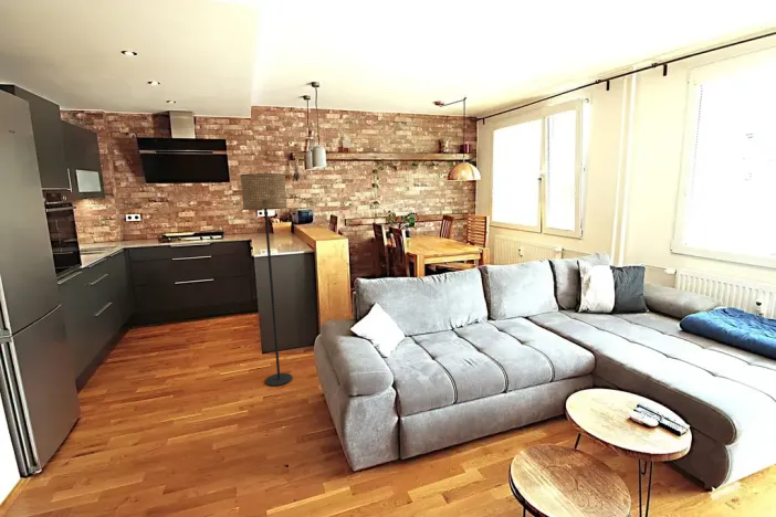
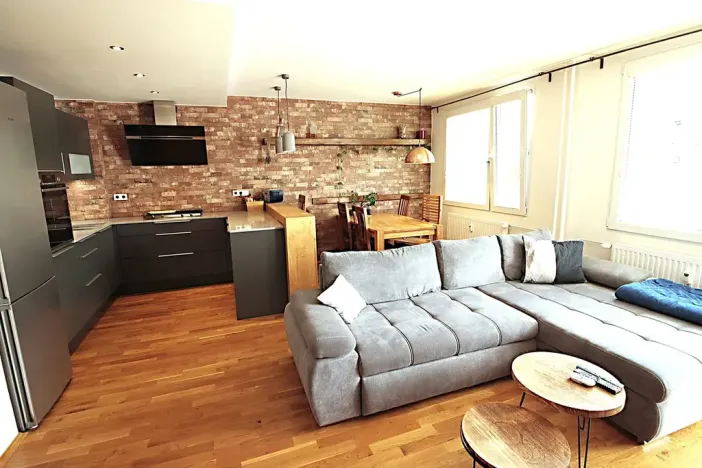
- floor lamp (271, 281)
